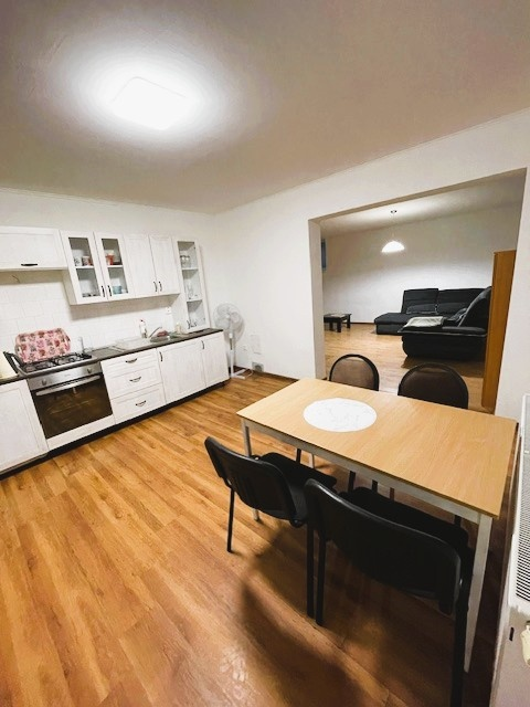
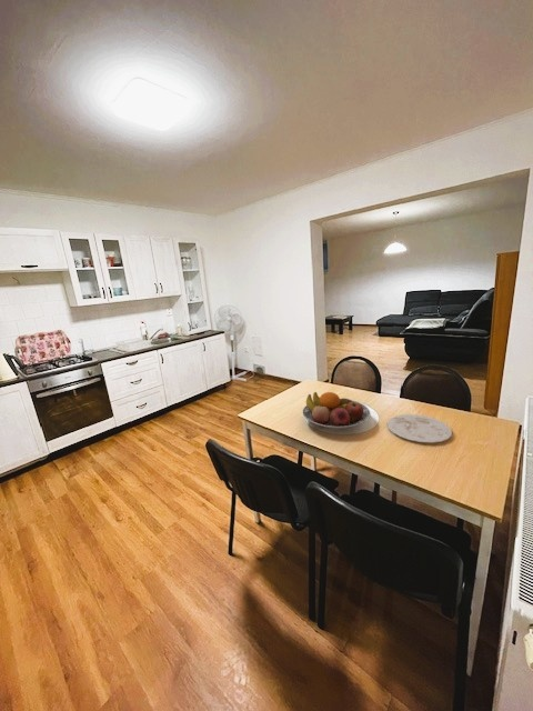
+ plate (418, 428)
+ fruit bowl (335, 408)
